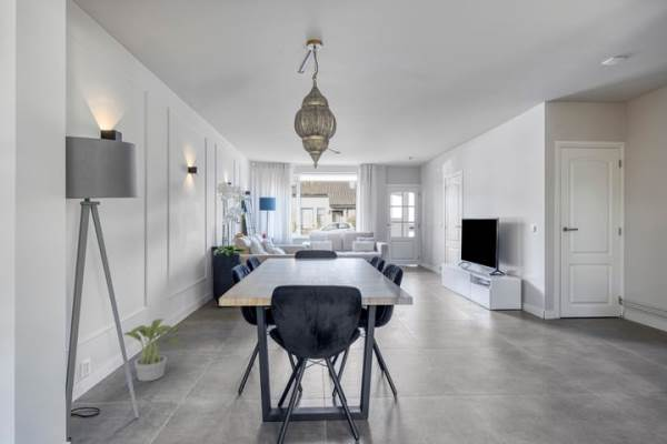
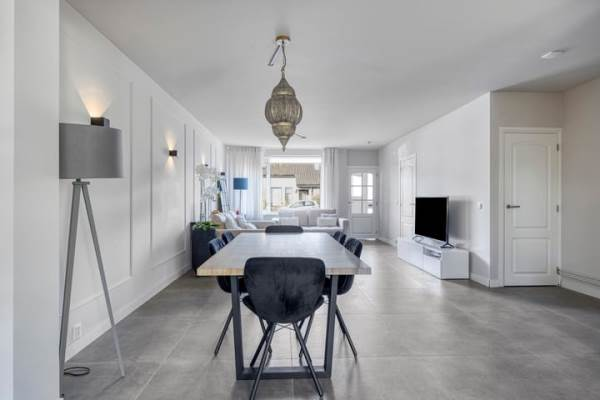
- potted plant (150, 350)
